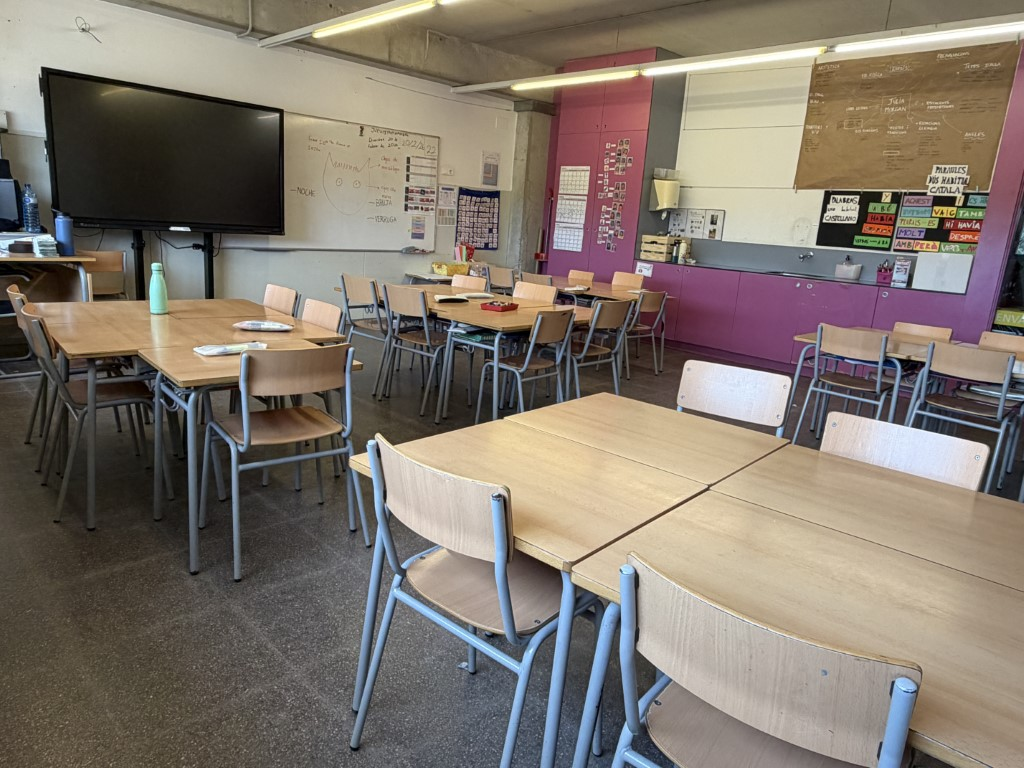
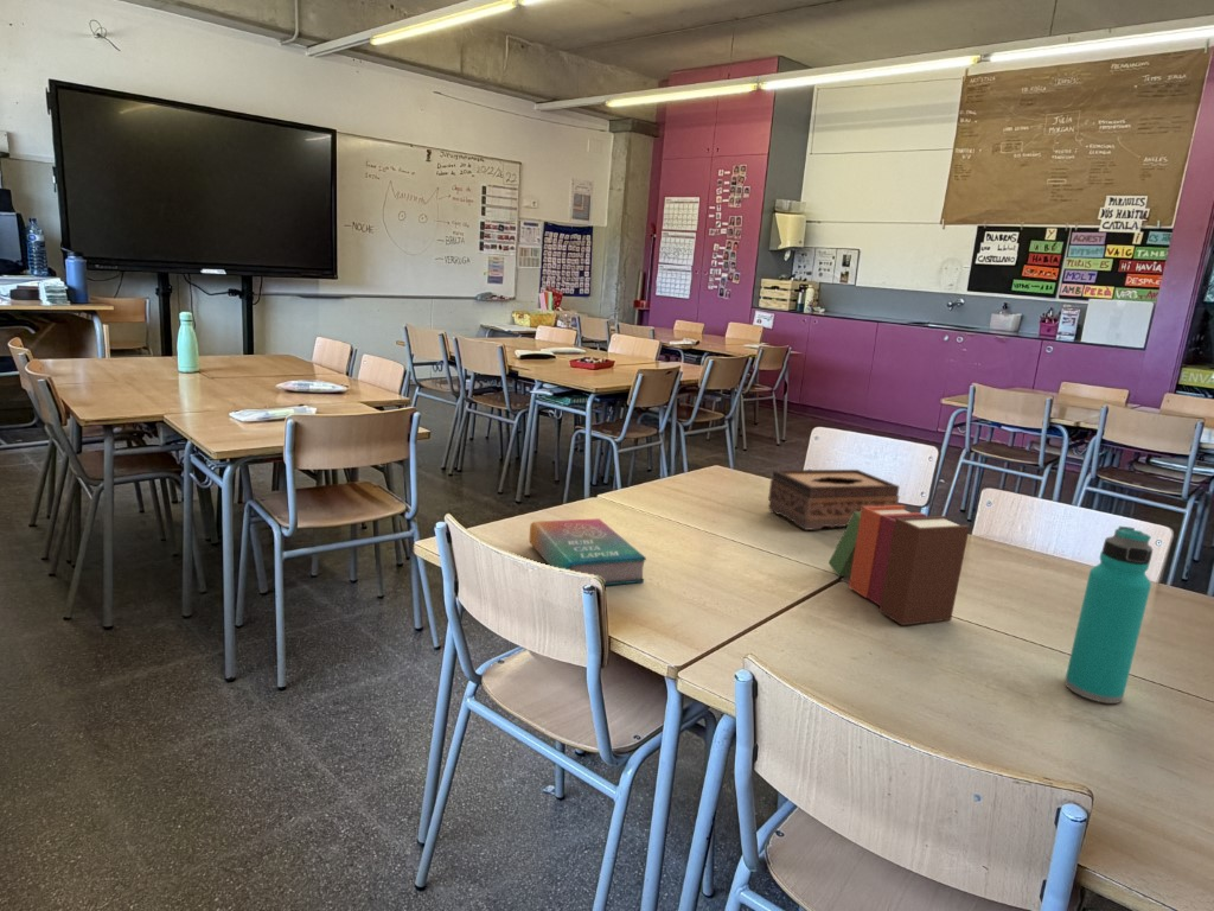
+ book (583, 550)
+ water bottle (1111, 611)
+ books (886, 549)
+ tissue box (832, 497)
